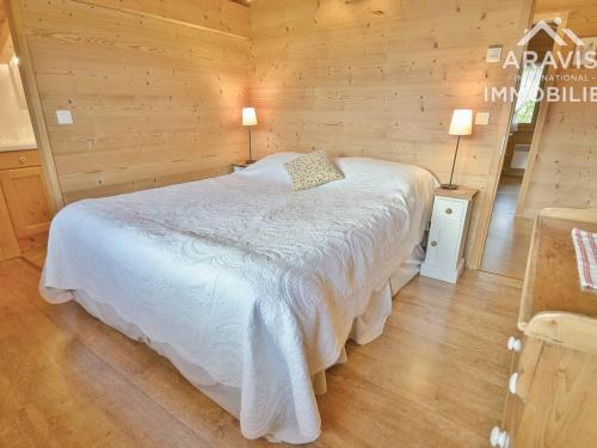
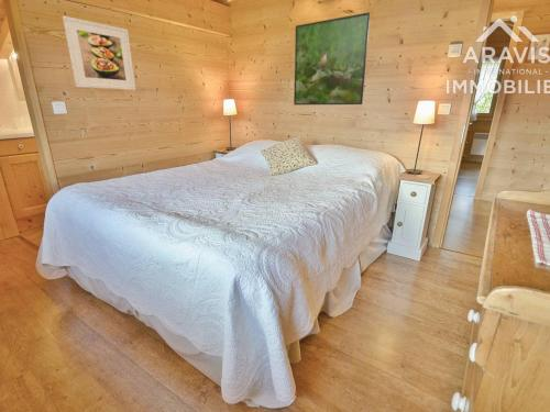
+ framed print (328, 64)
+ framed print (102, 56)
